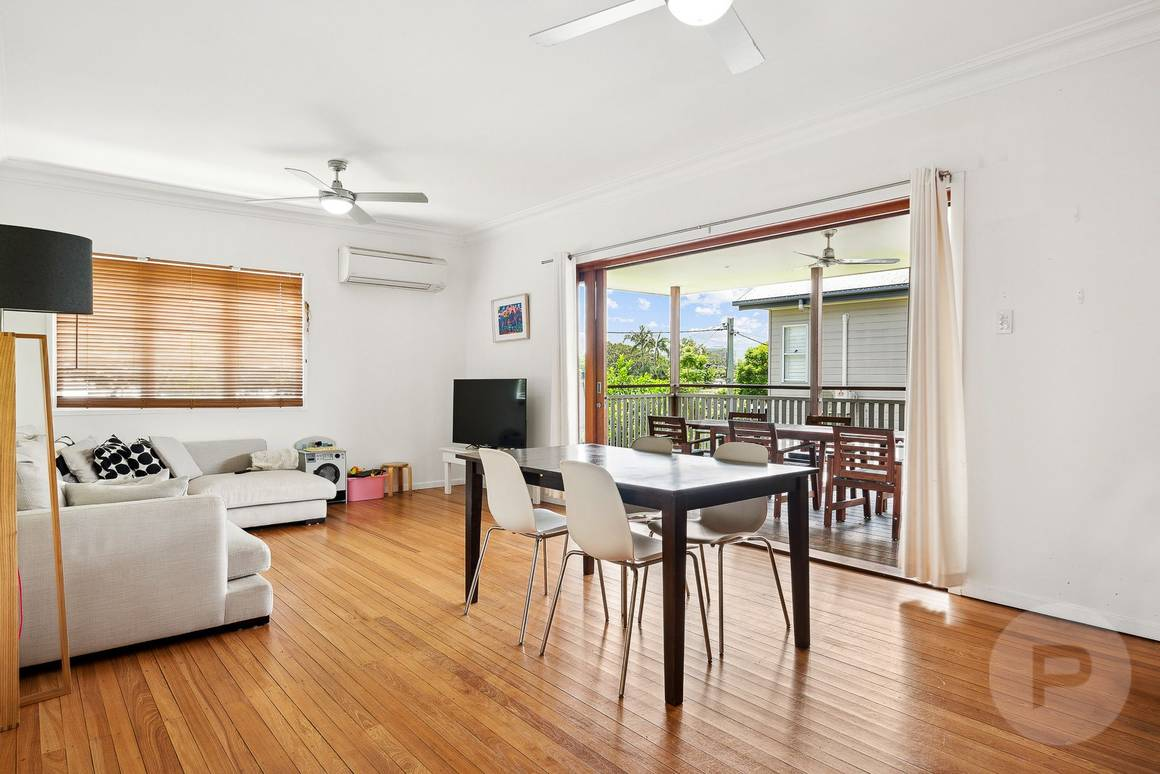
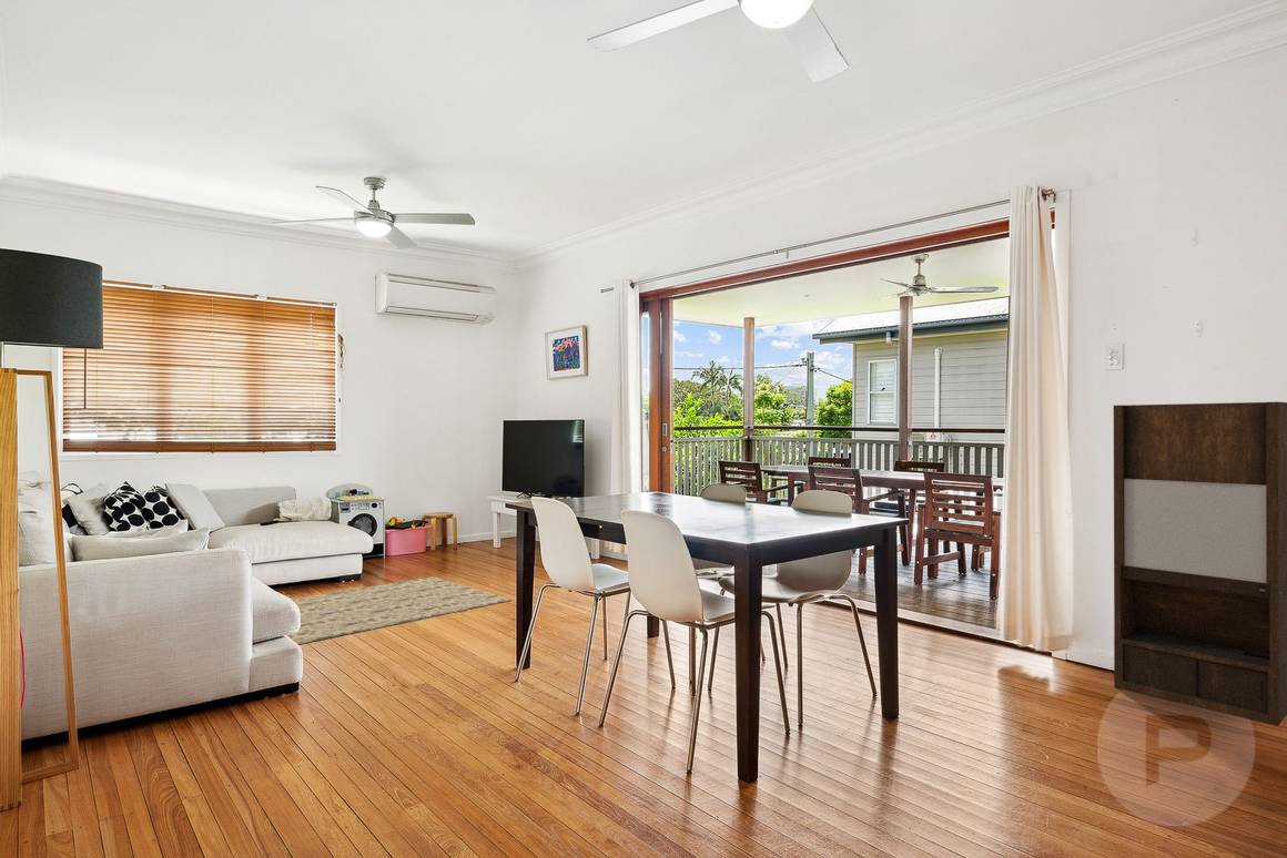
+ rug (351, 609)
+ shelving unit (1198, 551)
